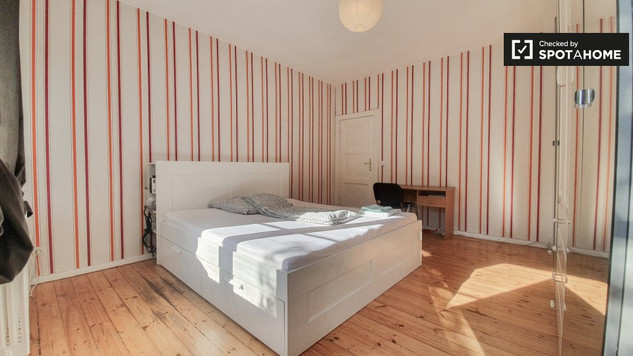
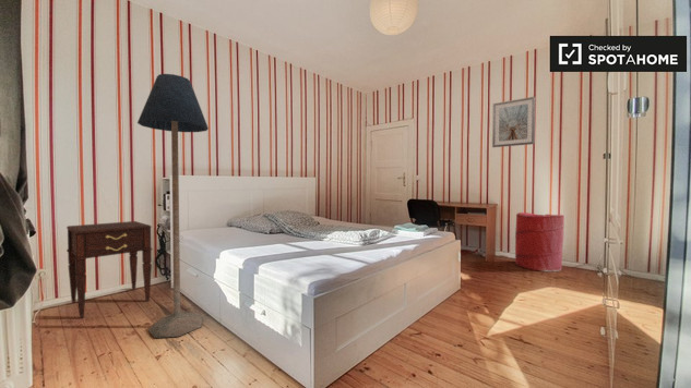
+ floor lamp (176, 203)
+ nightstand (107, 255)
+ picture frame (512, 122)
+ laundry hamper (538, 239)
